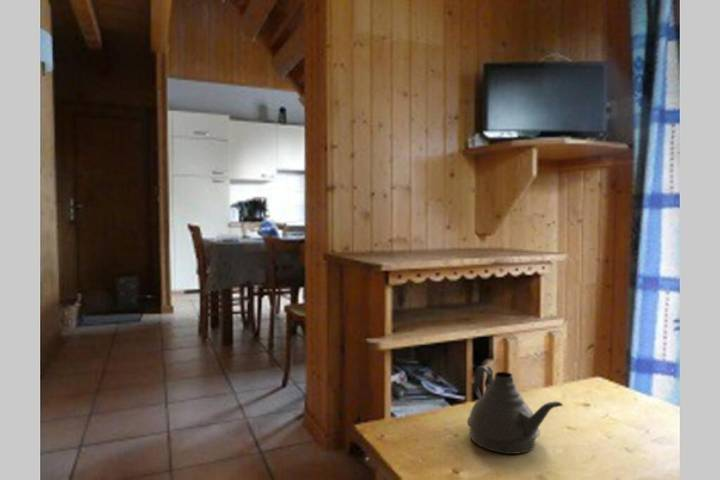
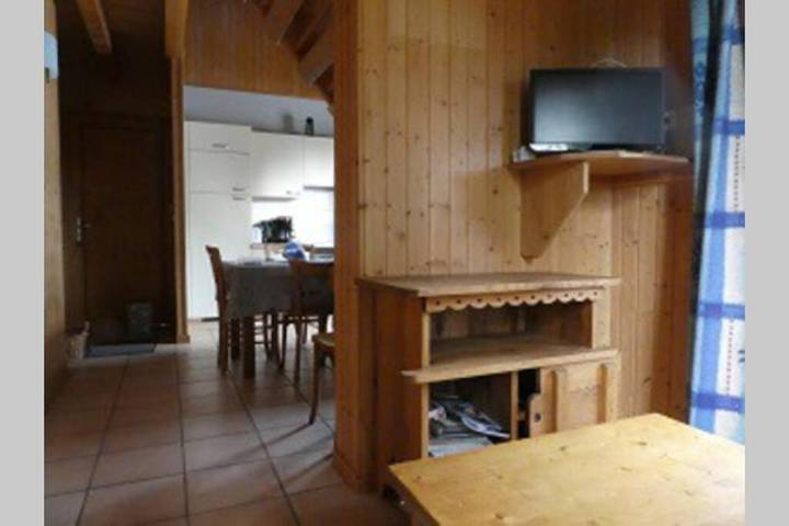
- teapot (512, 411)
